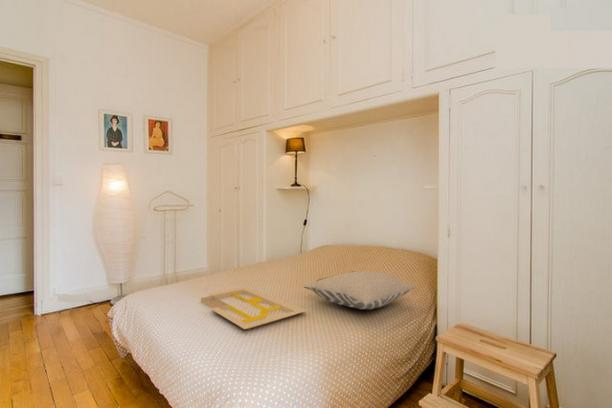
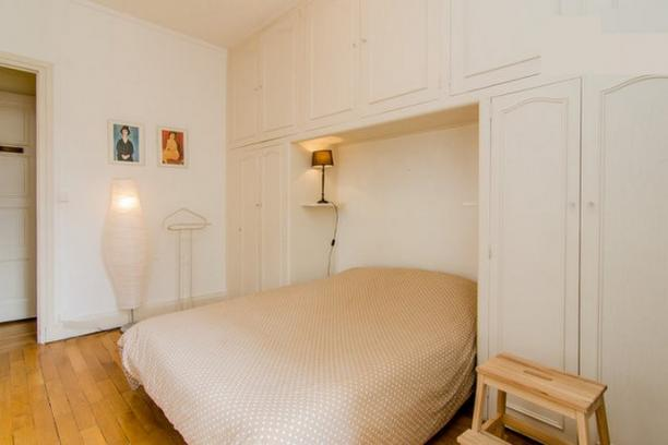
- pillow (358, 287)
- serving tray (247, 302)
